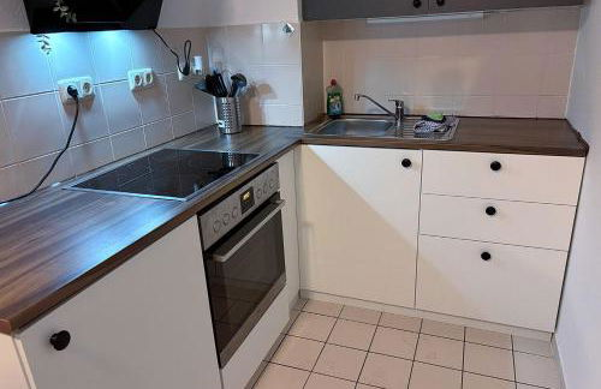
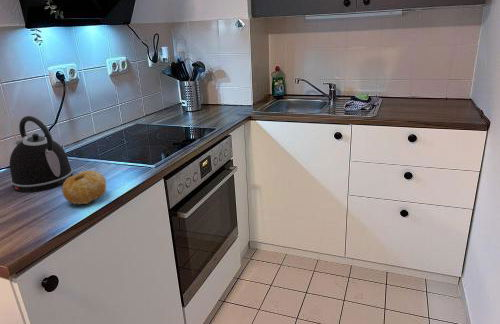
+ fruit (84, 186)
+ kettle (36, 149)
